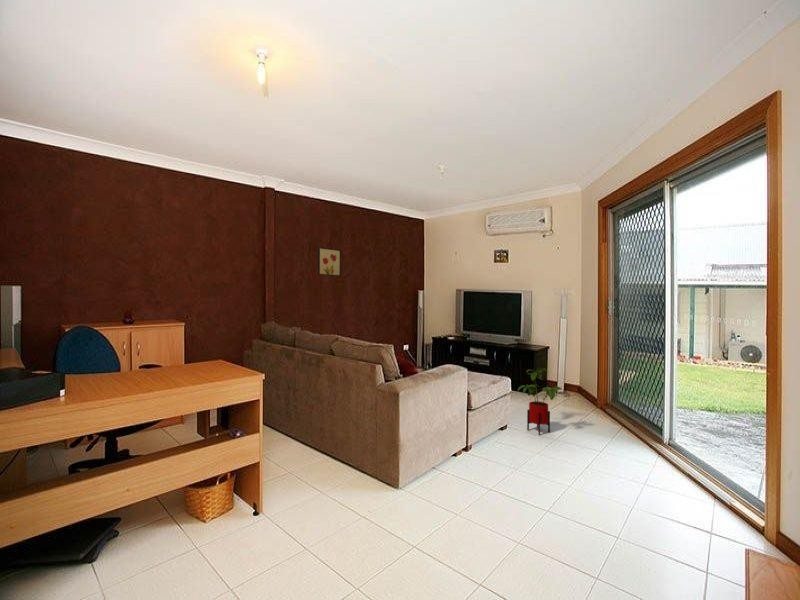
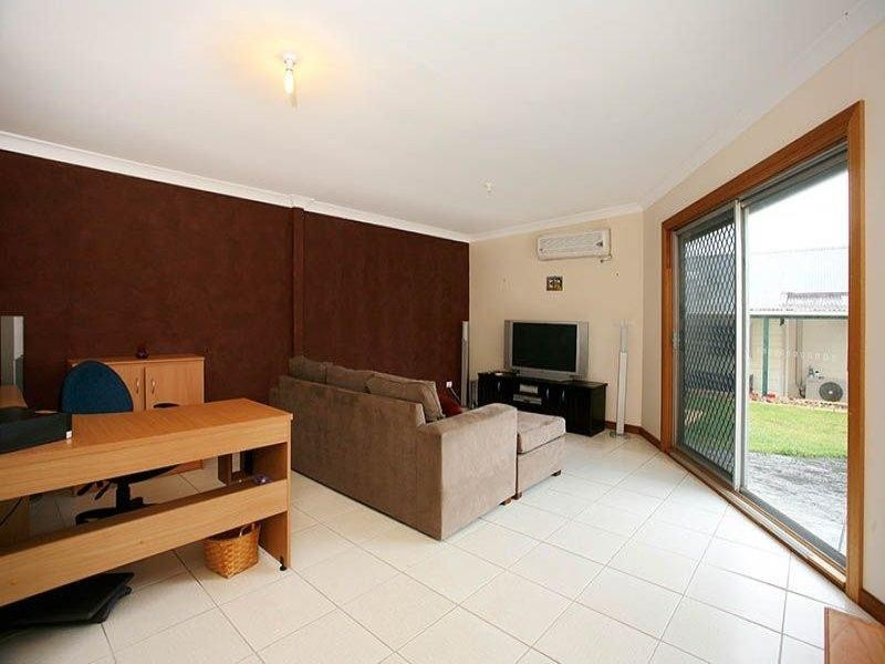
- wall art (329, 262)
- house plant (537, 399)
